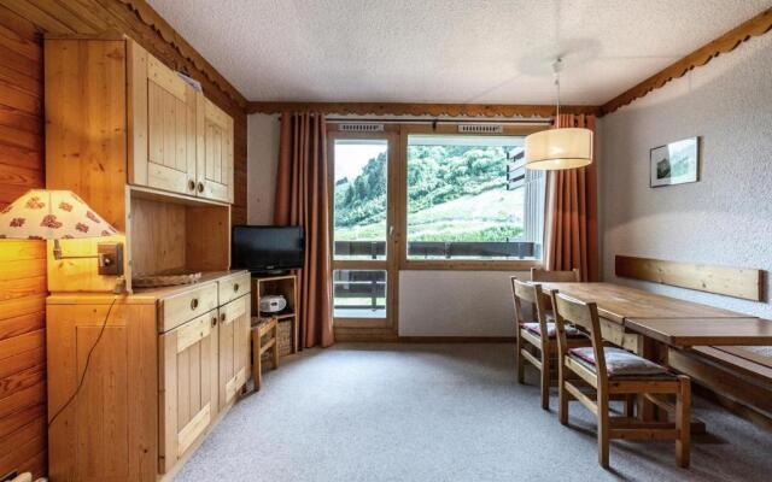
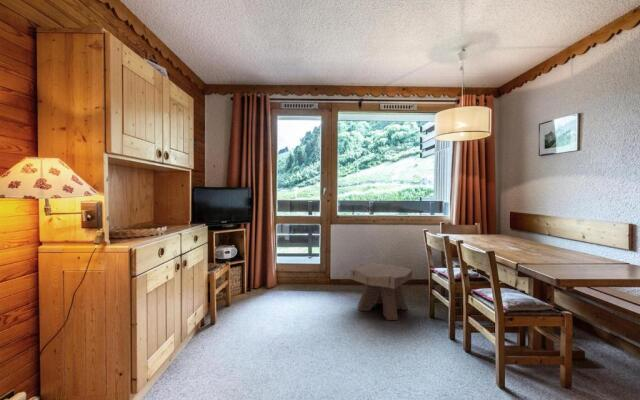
+ side table (380, 288)
